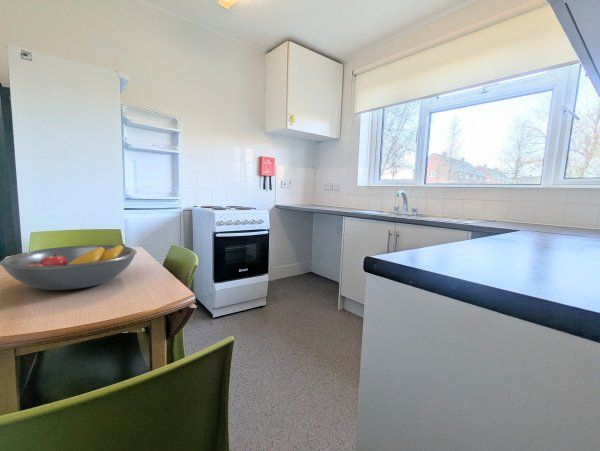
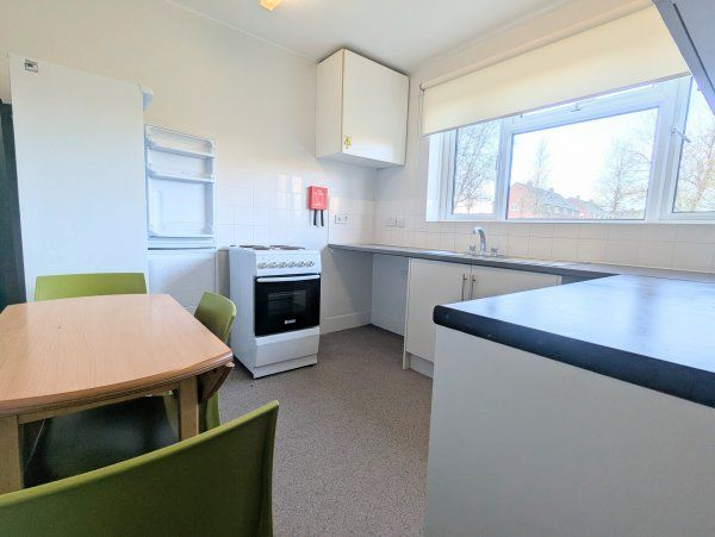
- fruit bowl (76, 265)
